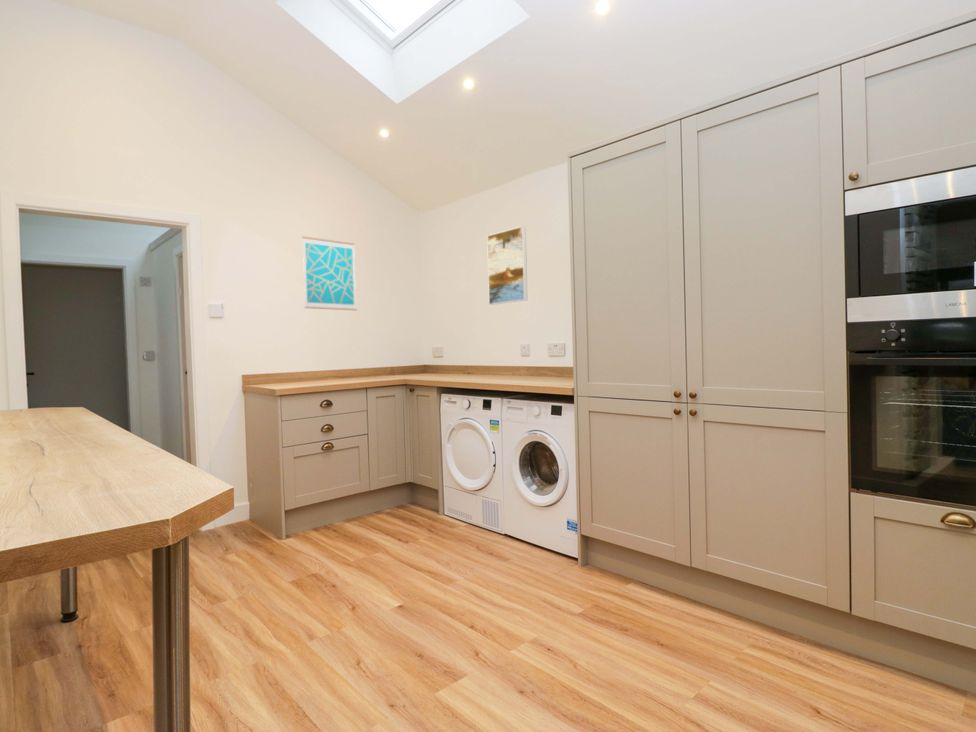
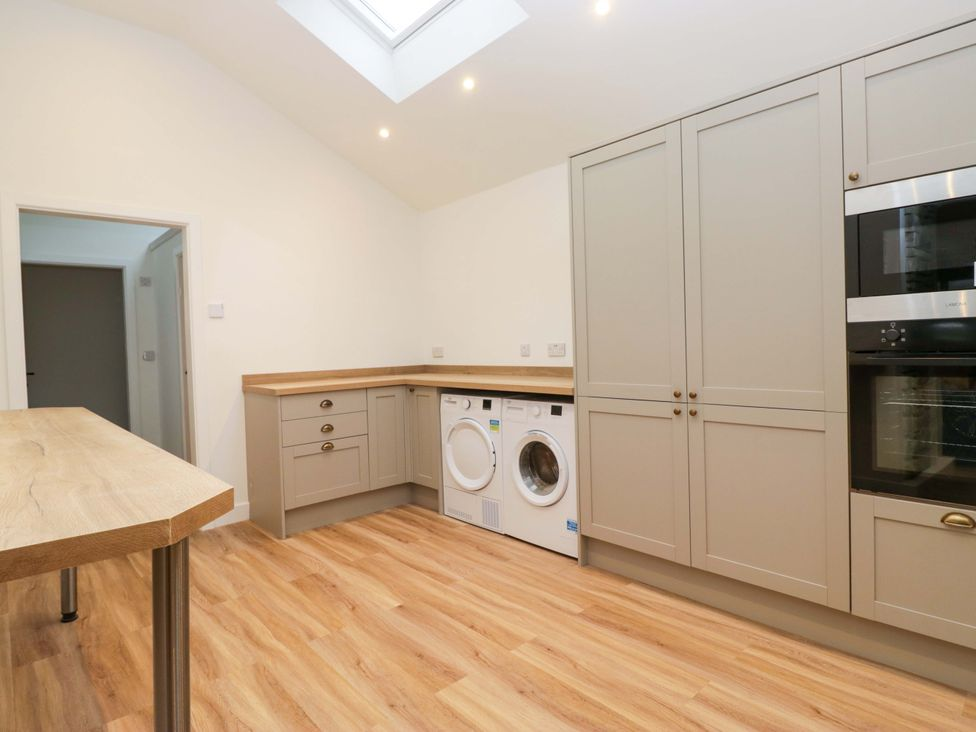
- wall art (330, 274)
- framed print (506, 266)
